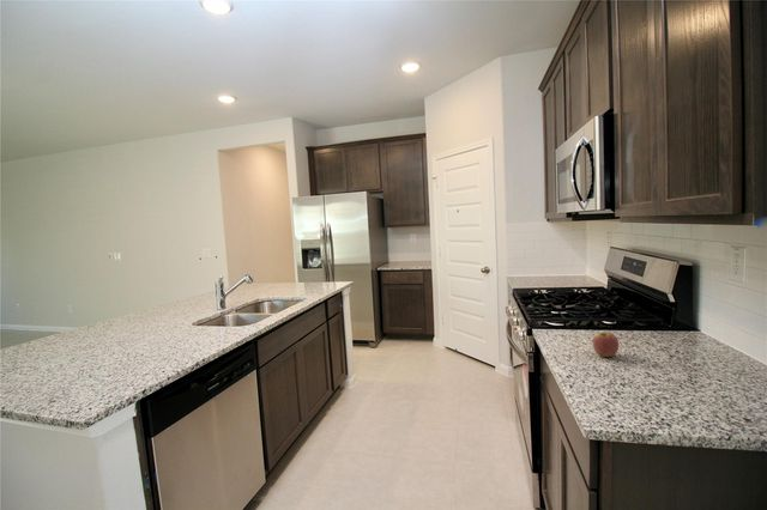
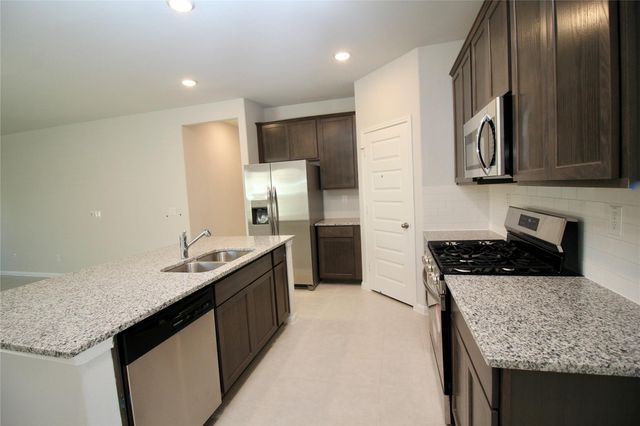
- apple (605, 344)
